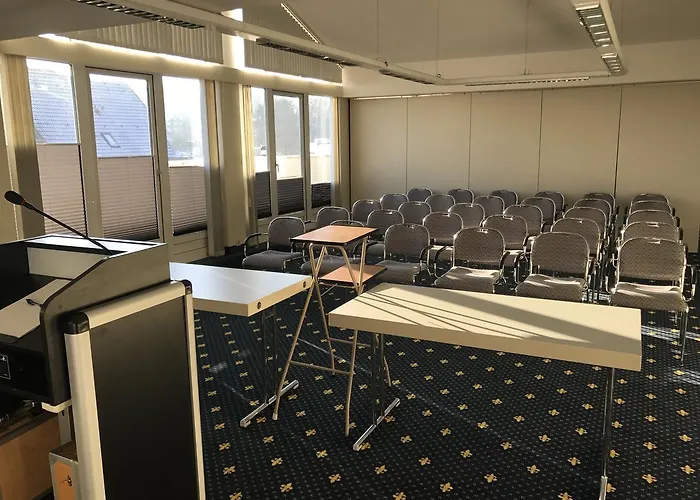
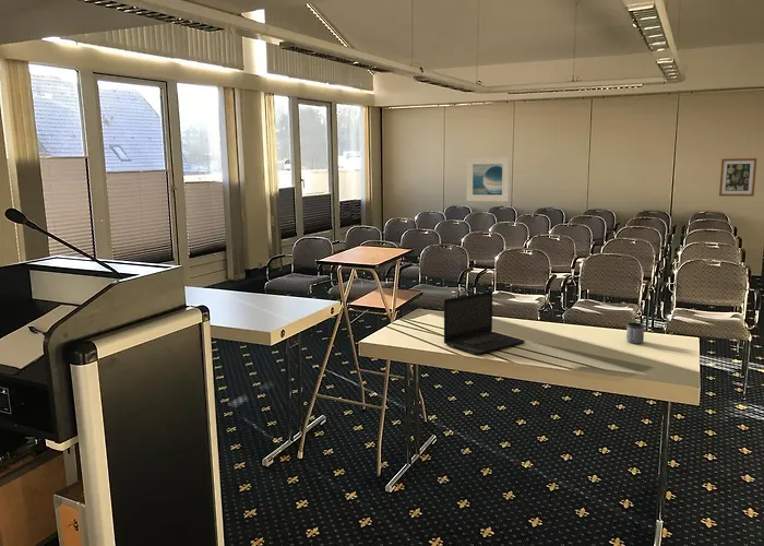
+ wall art (737, 177)
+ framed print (487, 179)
+ mug (634, 333)
+ laptop (485, 321)
